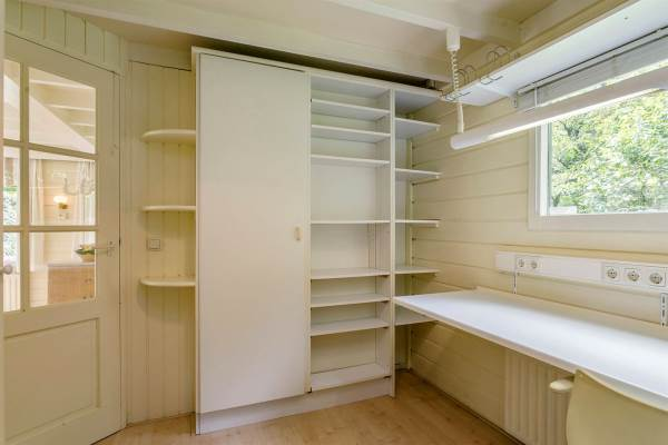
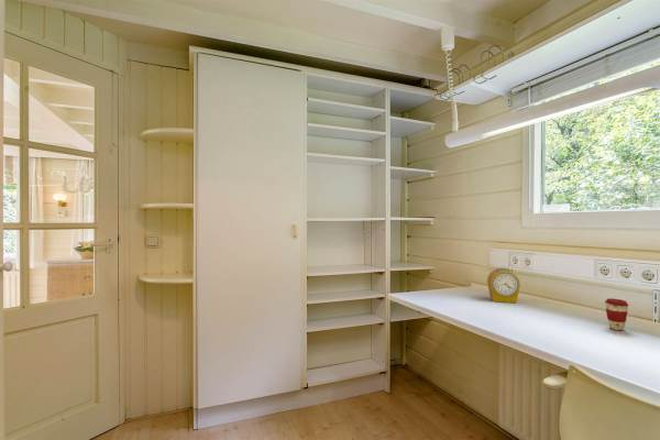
+ coffee cup (616, 314)
+ alarm clock (503, 284)
